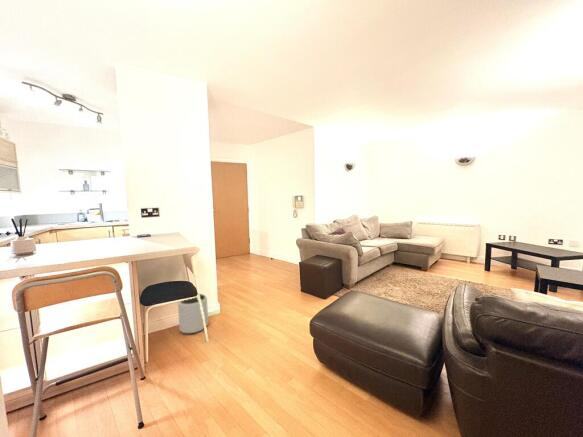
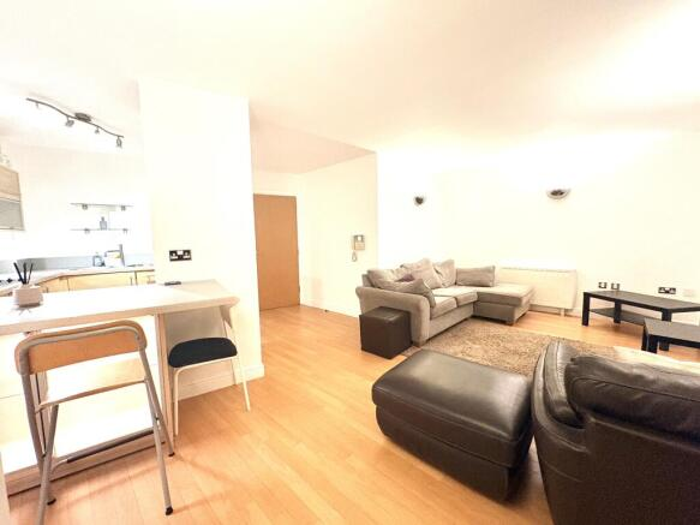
- plant pot (193, 312)
